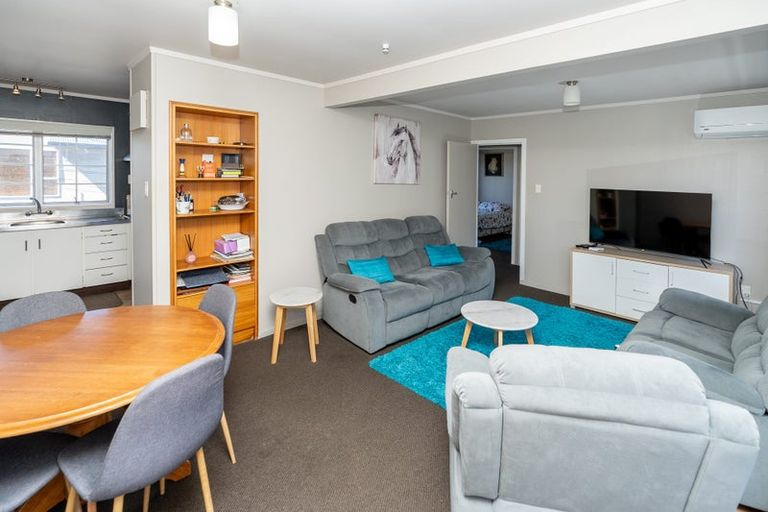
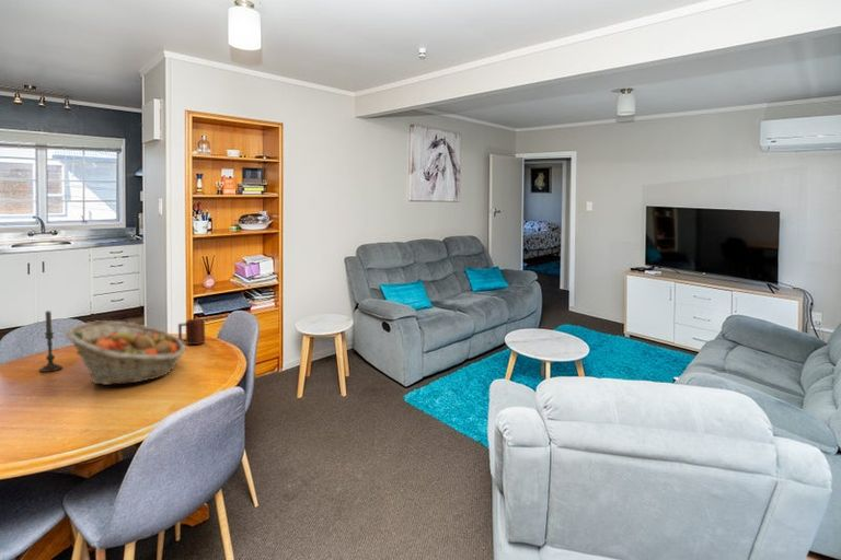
+ fruit basket (129, 348)
+ candle (49, 339)
+ mug (192, 331)
